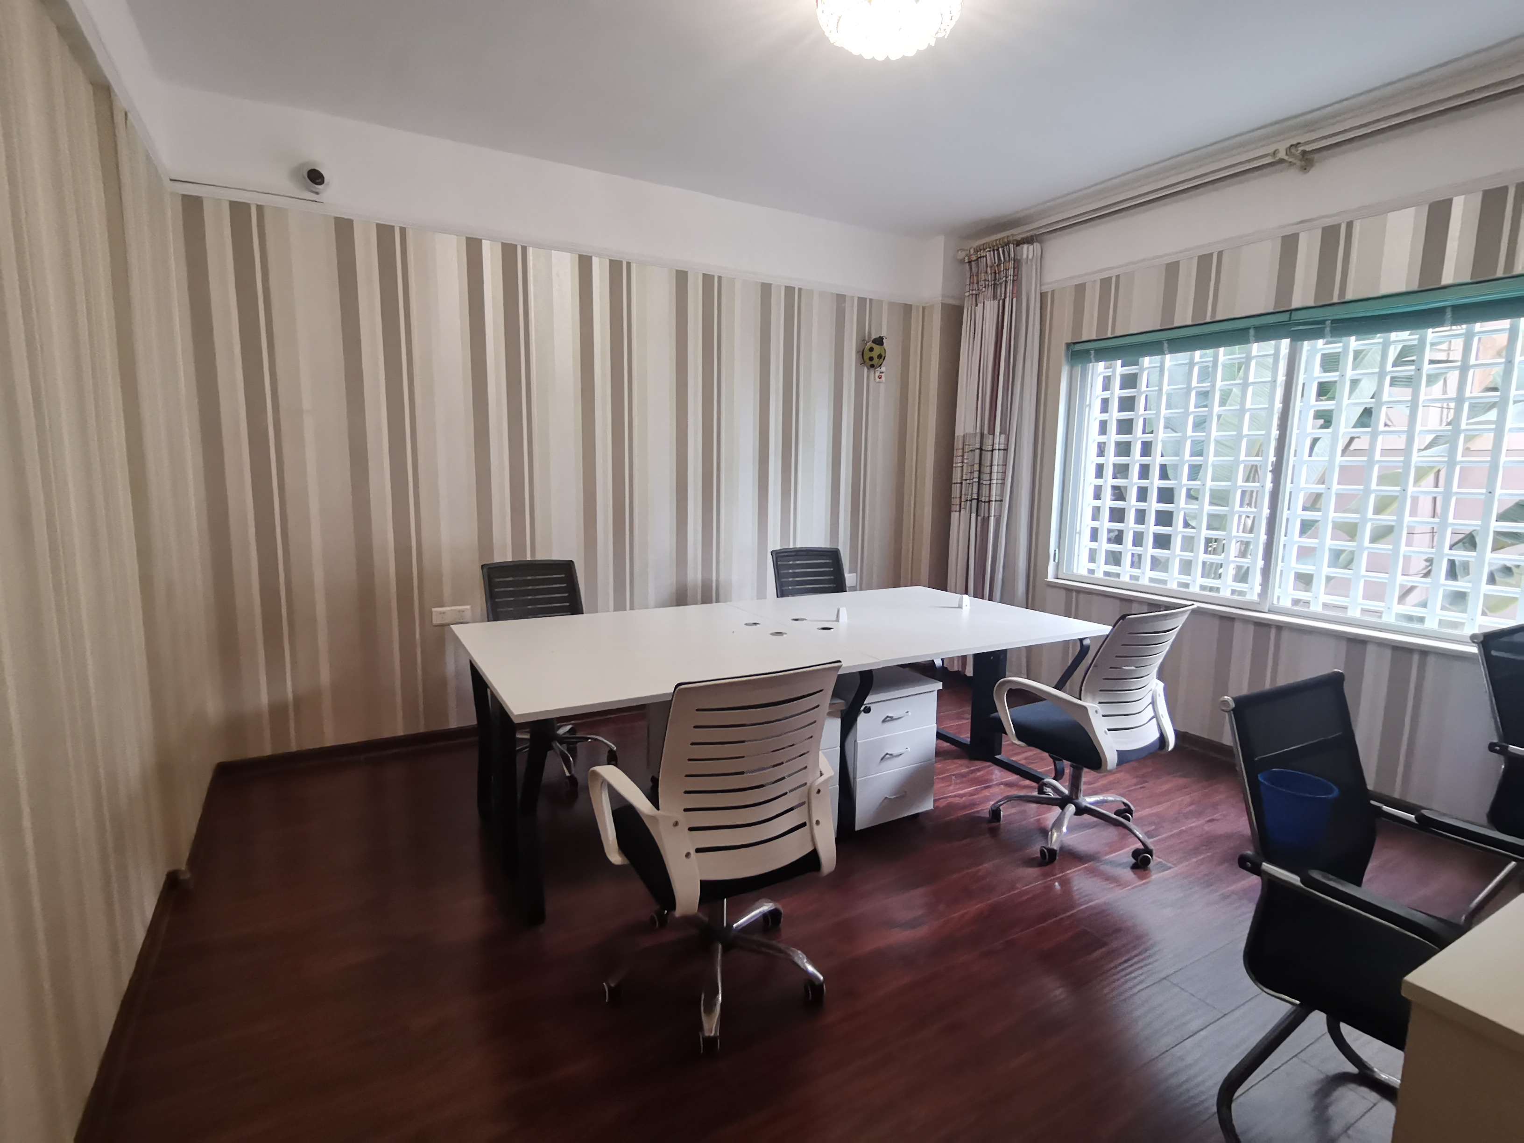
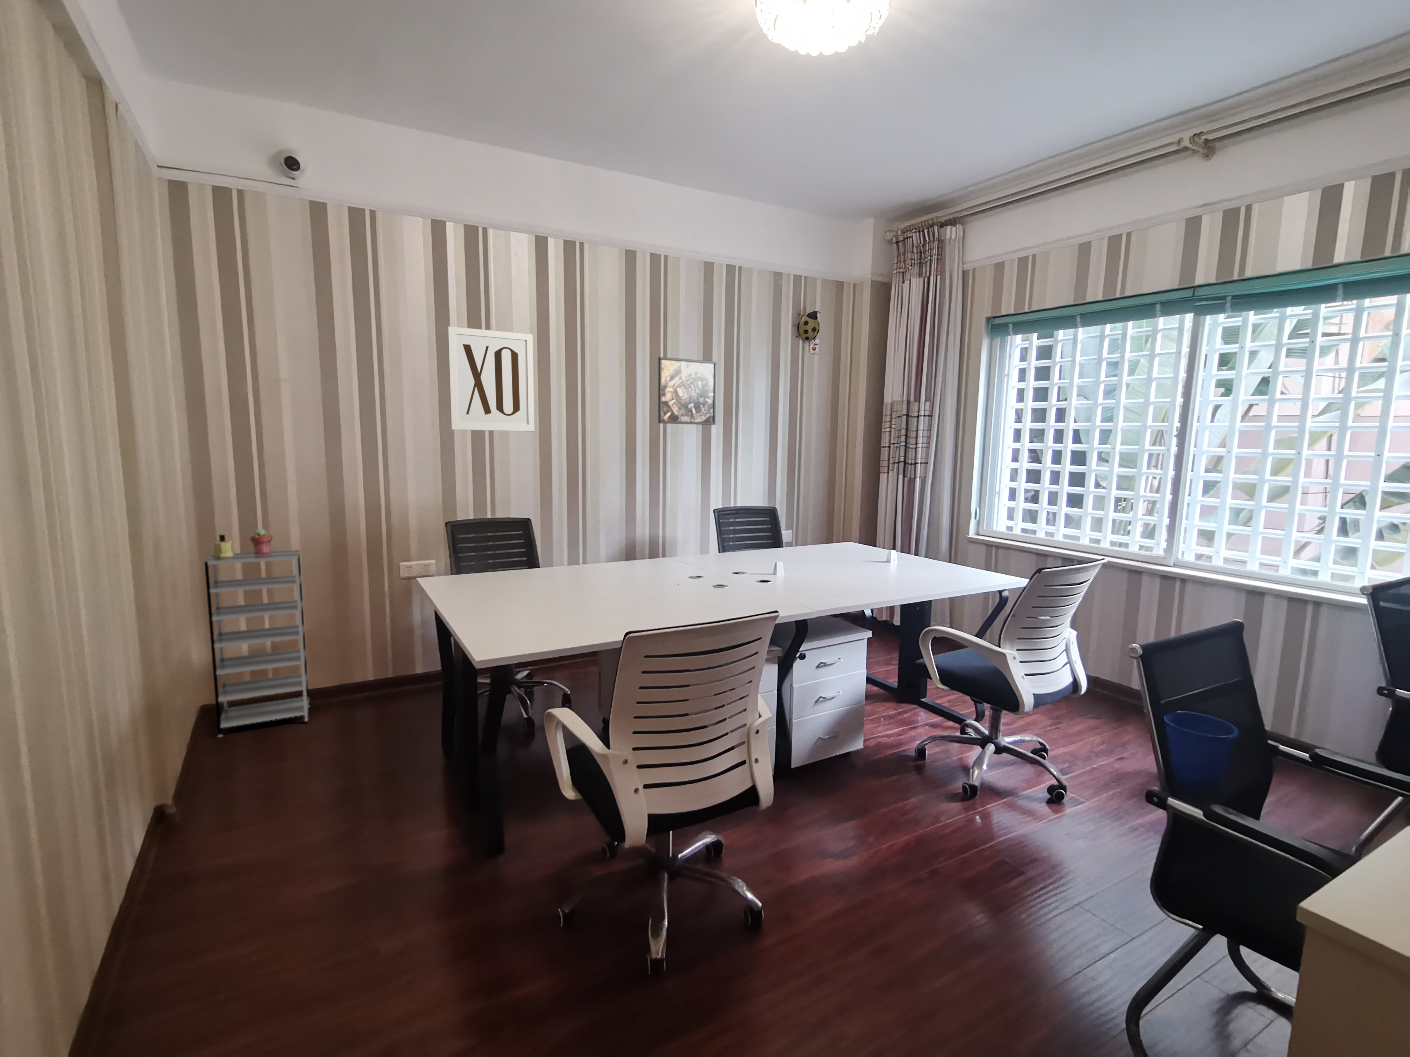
+ wall art (493, 381)
+ potted succulent (261, 540)
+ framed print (687, 392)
+ candle (222, 545)
+ shelving unit (261, 640)
